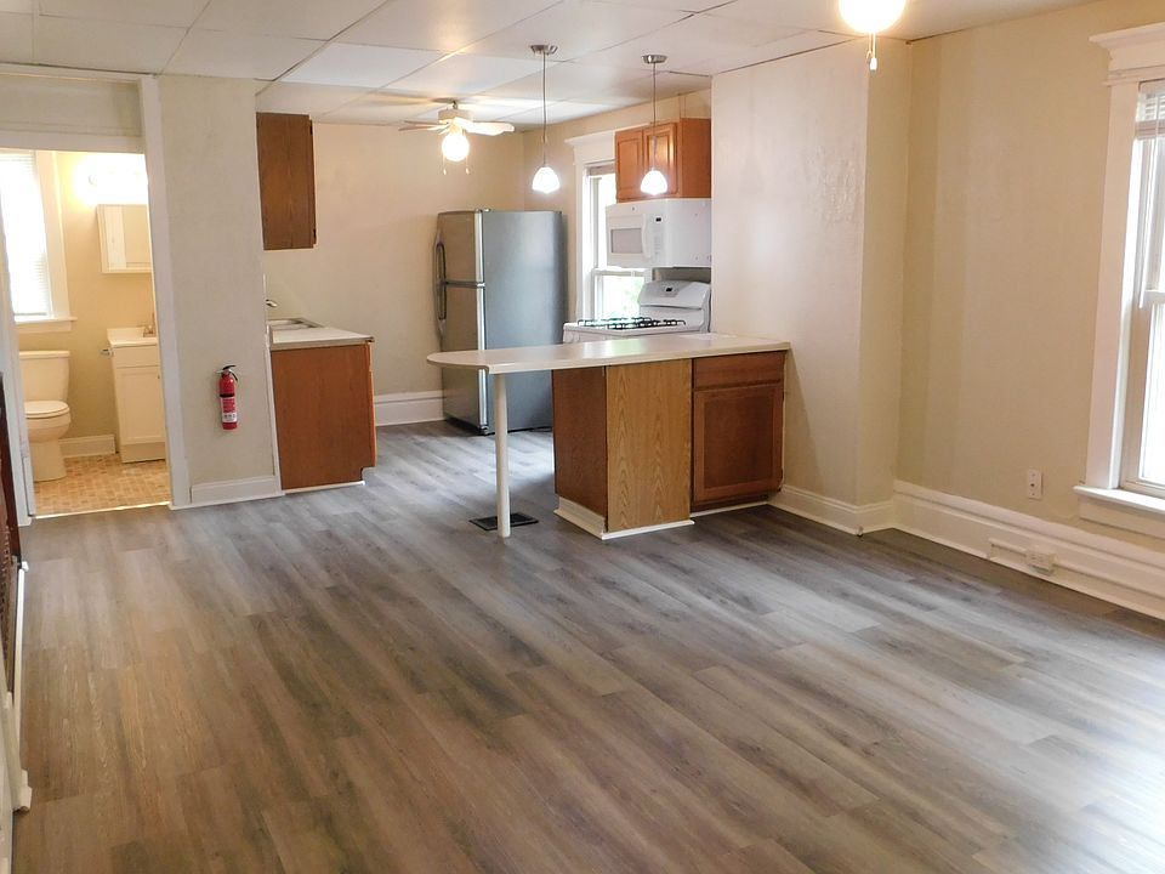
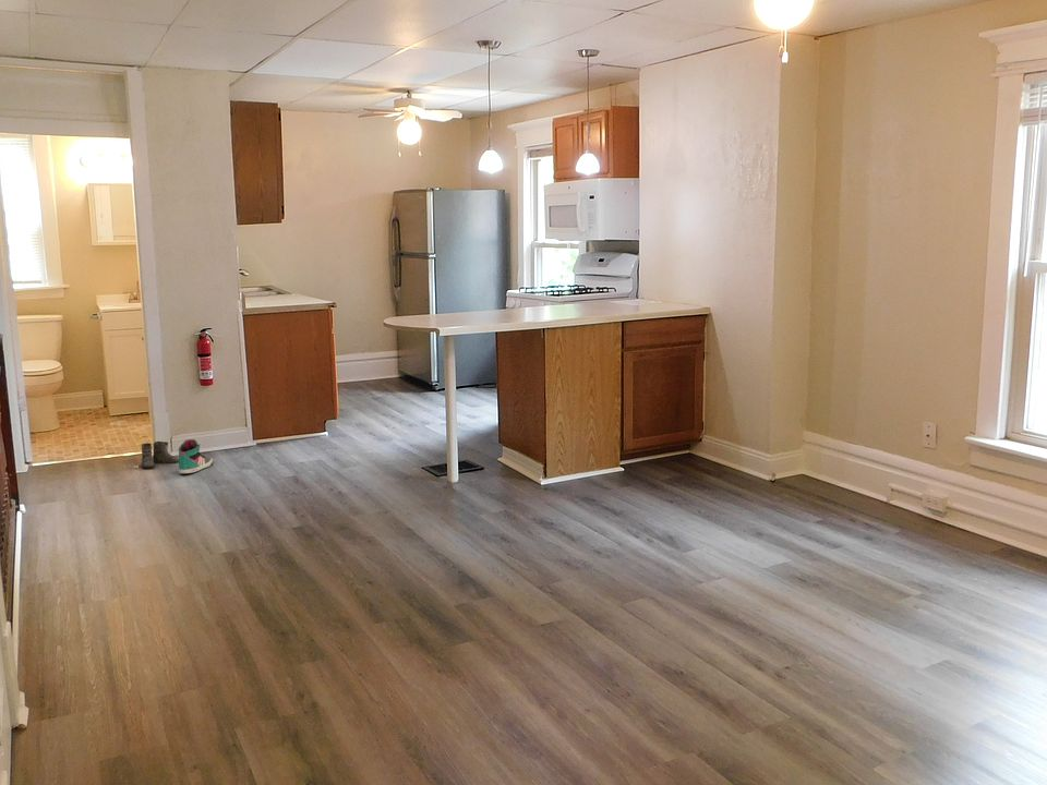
+ boots (155, 454)
+ sneaker (194, 454)
